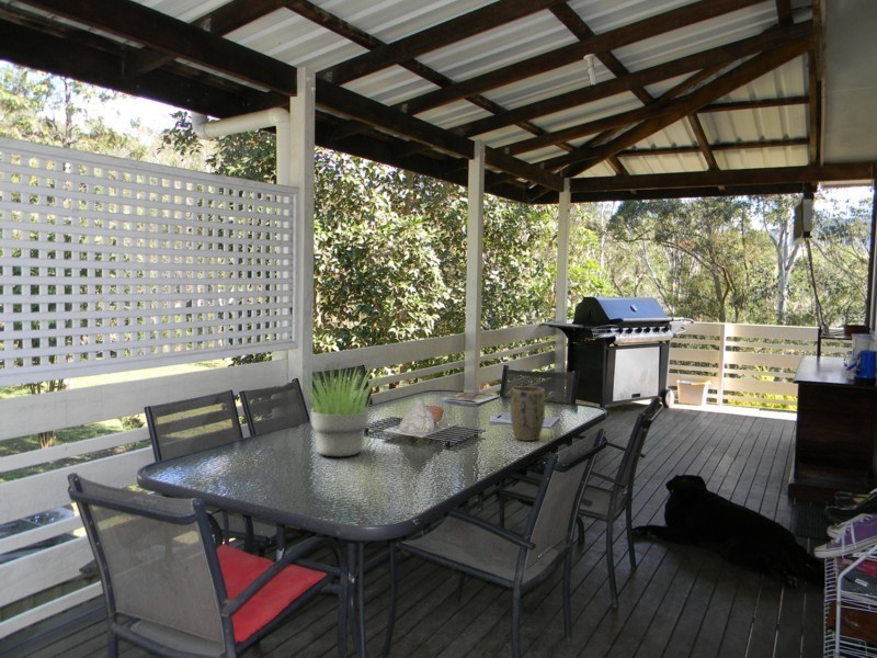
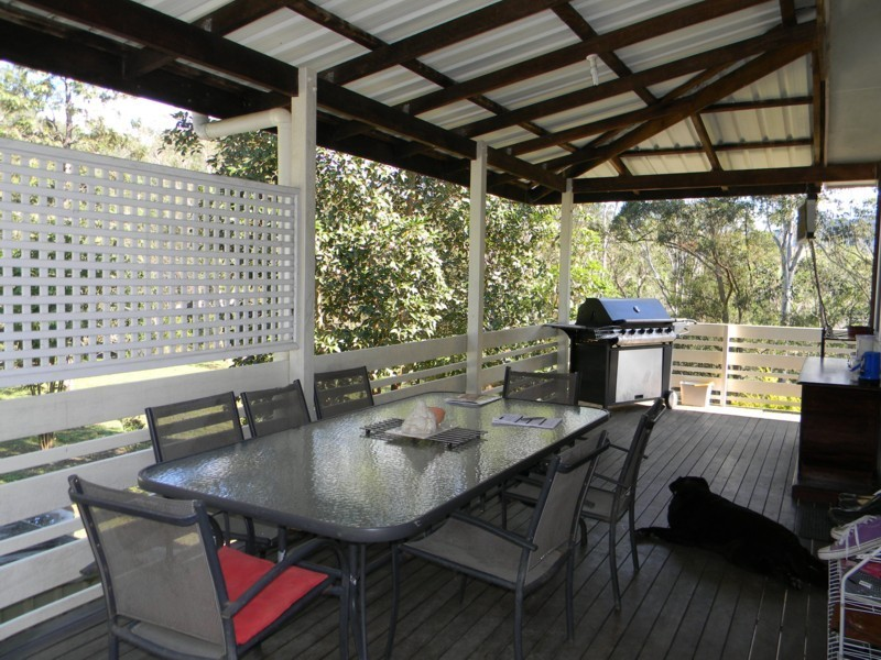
- plant pot (527, 413)
- potted plant (339, 411)
